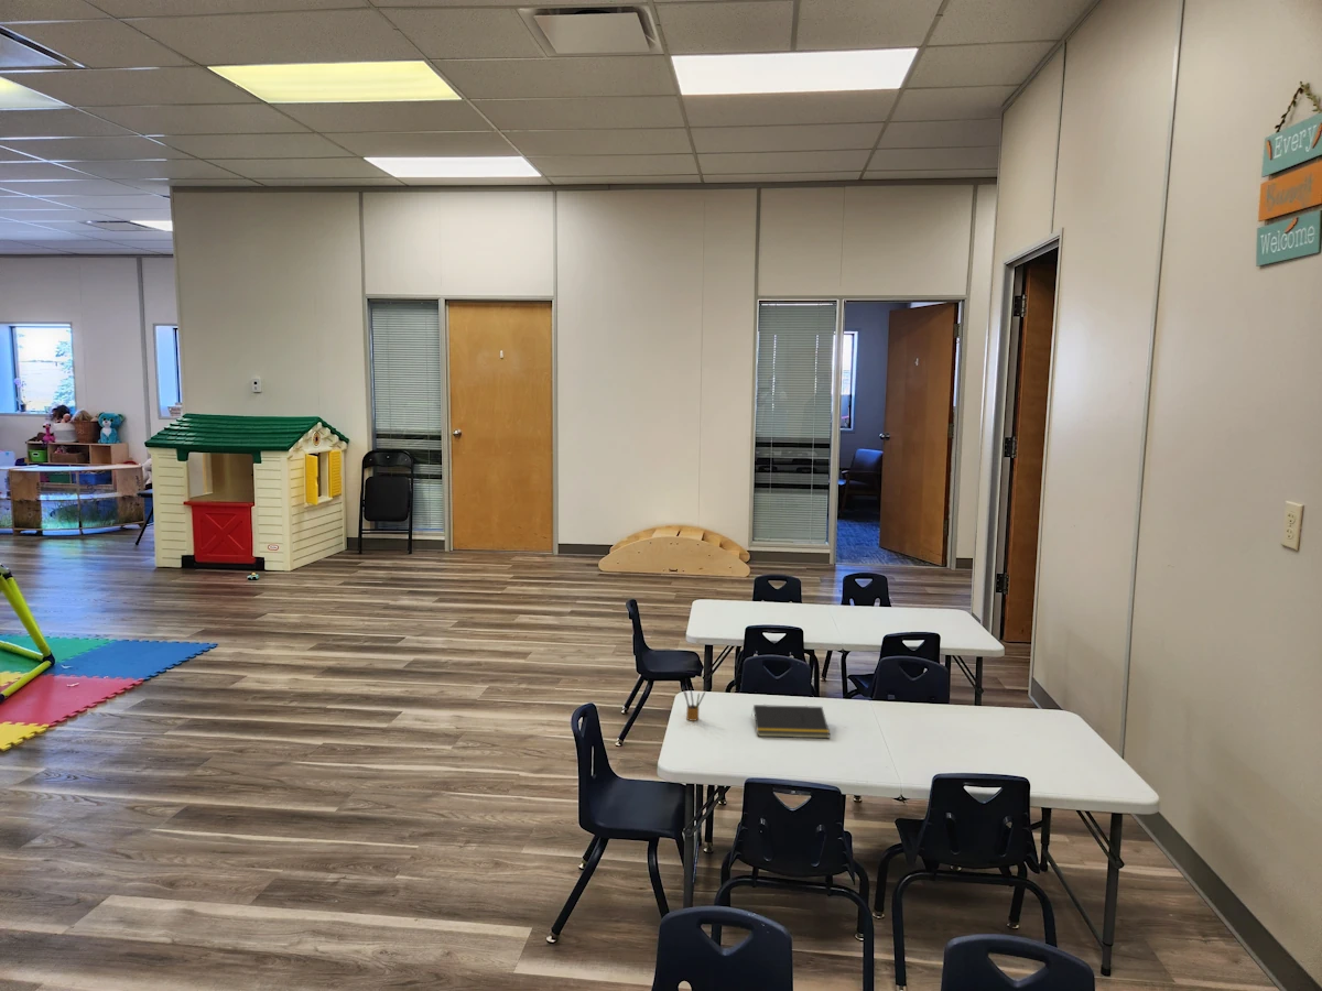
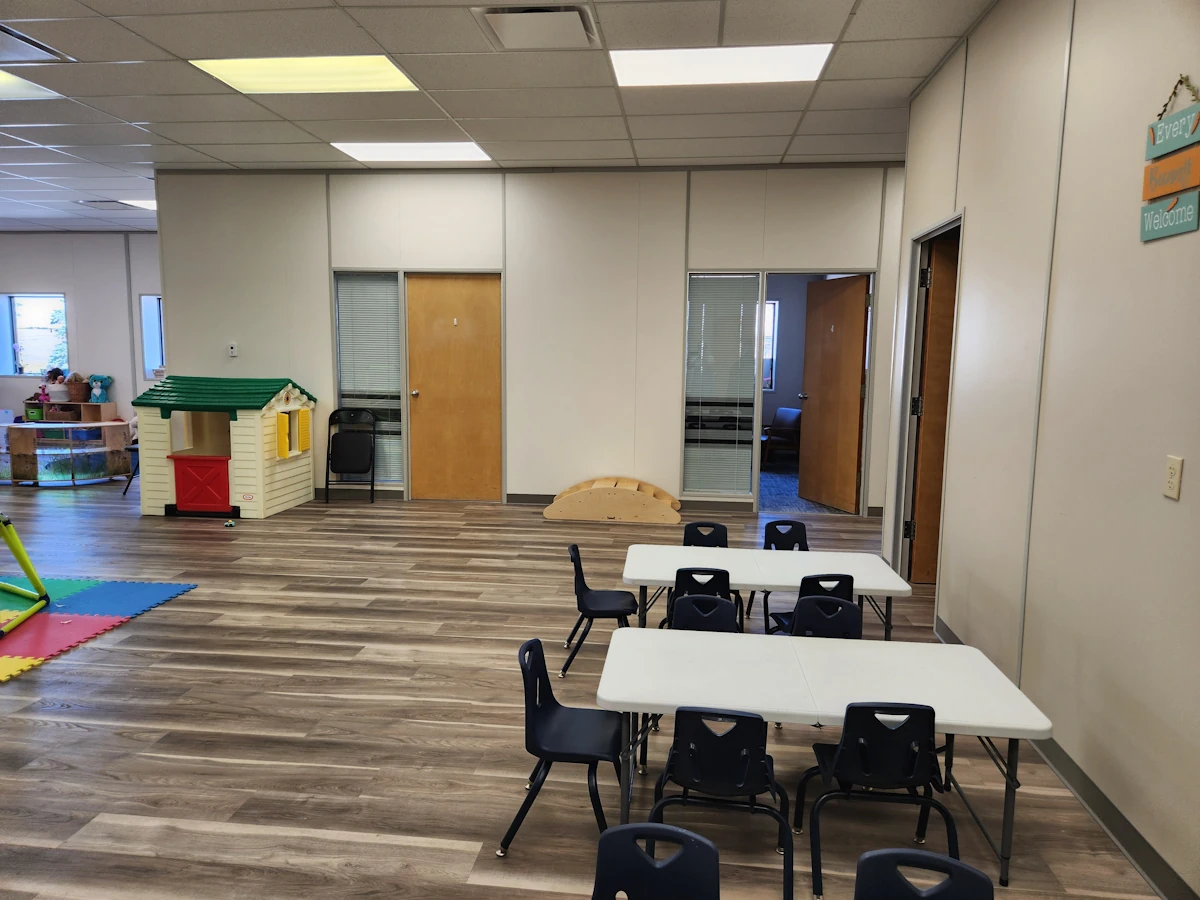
- notepad (790, 720)
- pencil box (693, 704)
